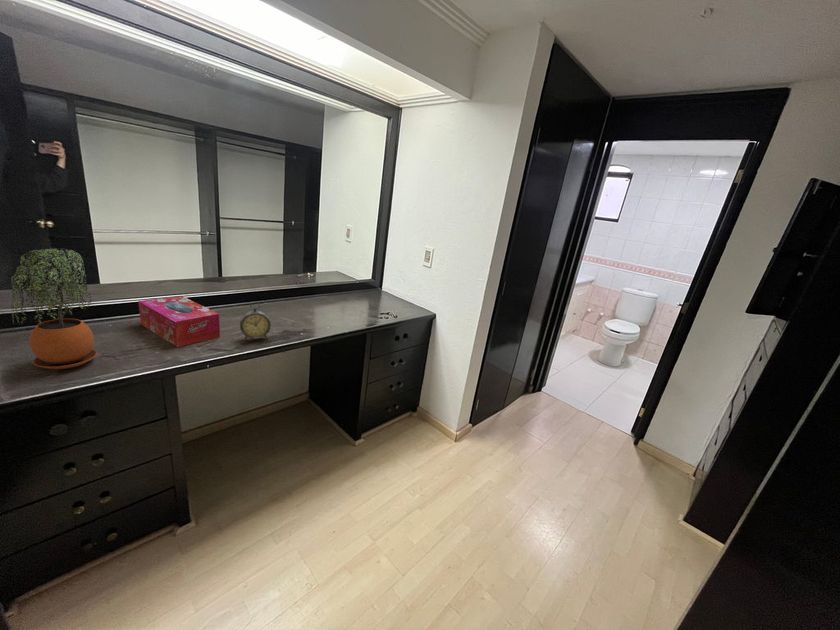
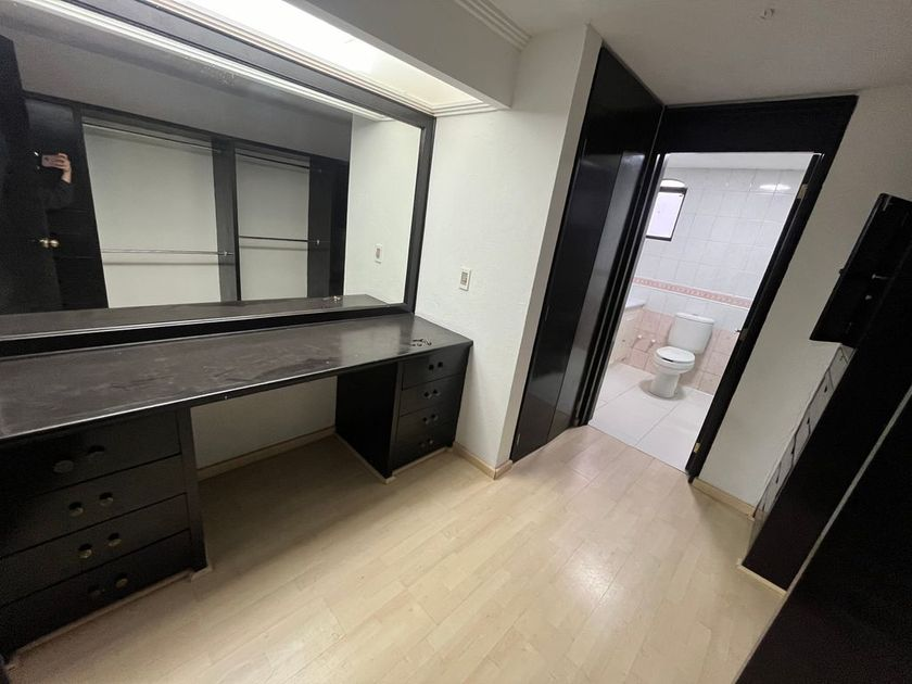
- tissue box (179, 319)
- potted plant (54, 309)
- alarm clock (255, 320)
